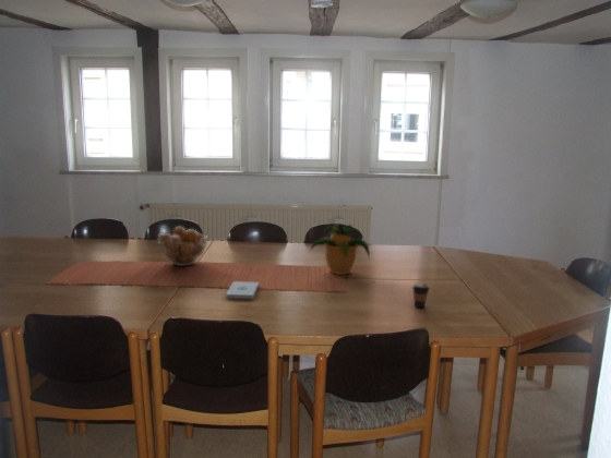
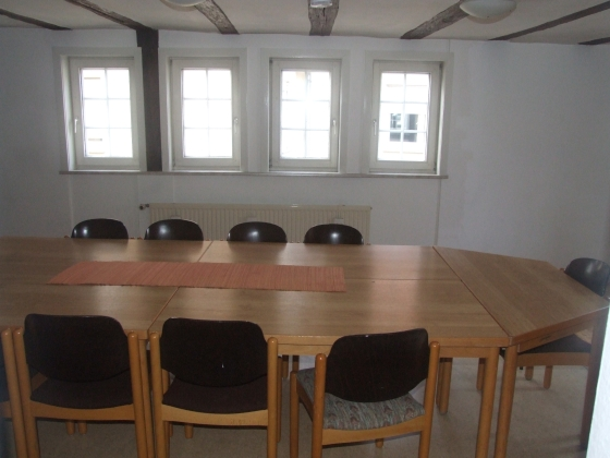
- potted plant (337, 246)
- coffee cup (420, 296)
- notepad (242, 289)
- fruit basket (183, 245)
